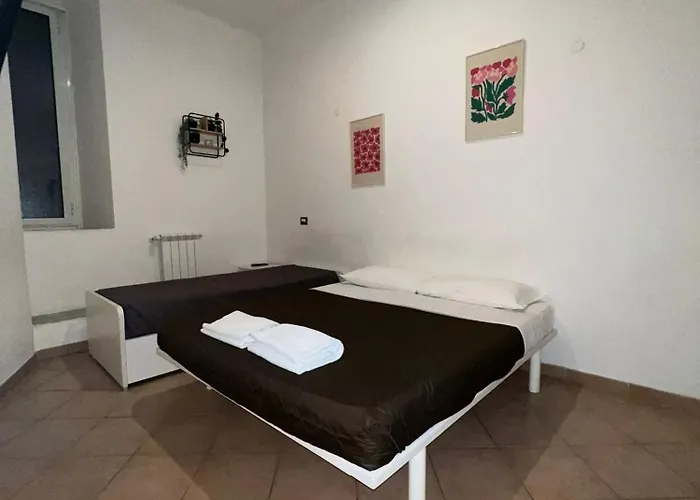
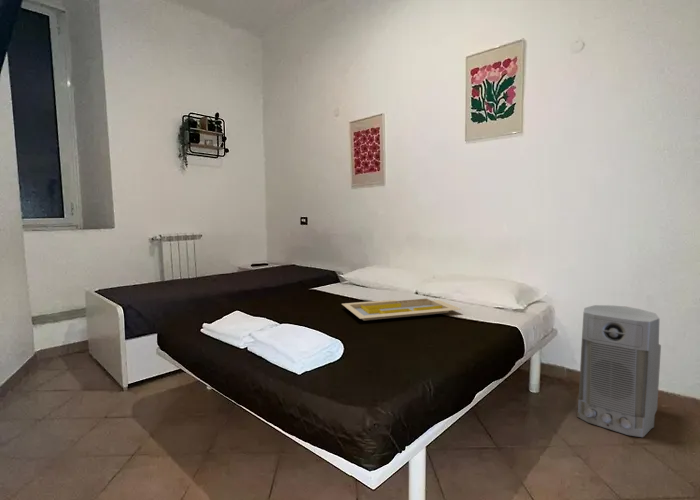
+ air purifier (617, 364)
+ serving tray (399, 308)
